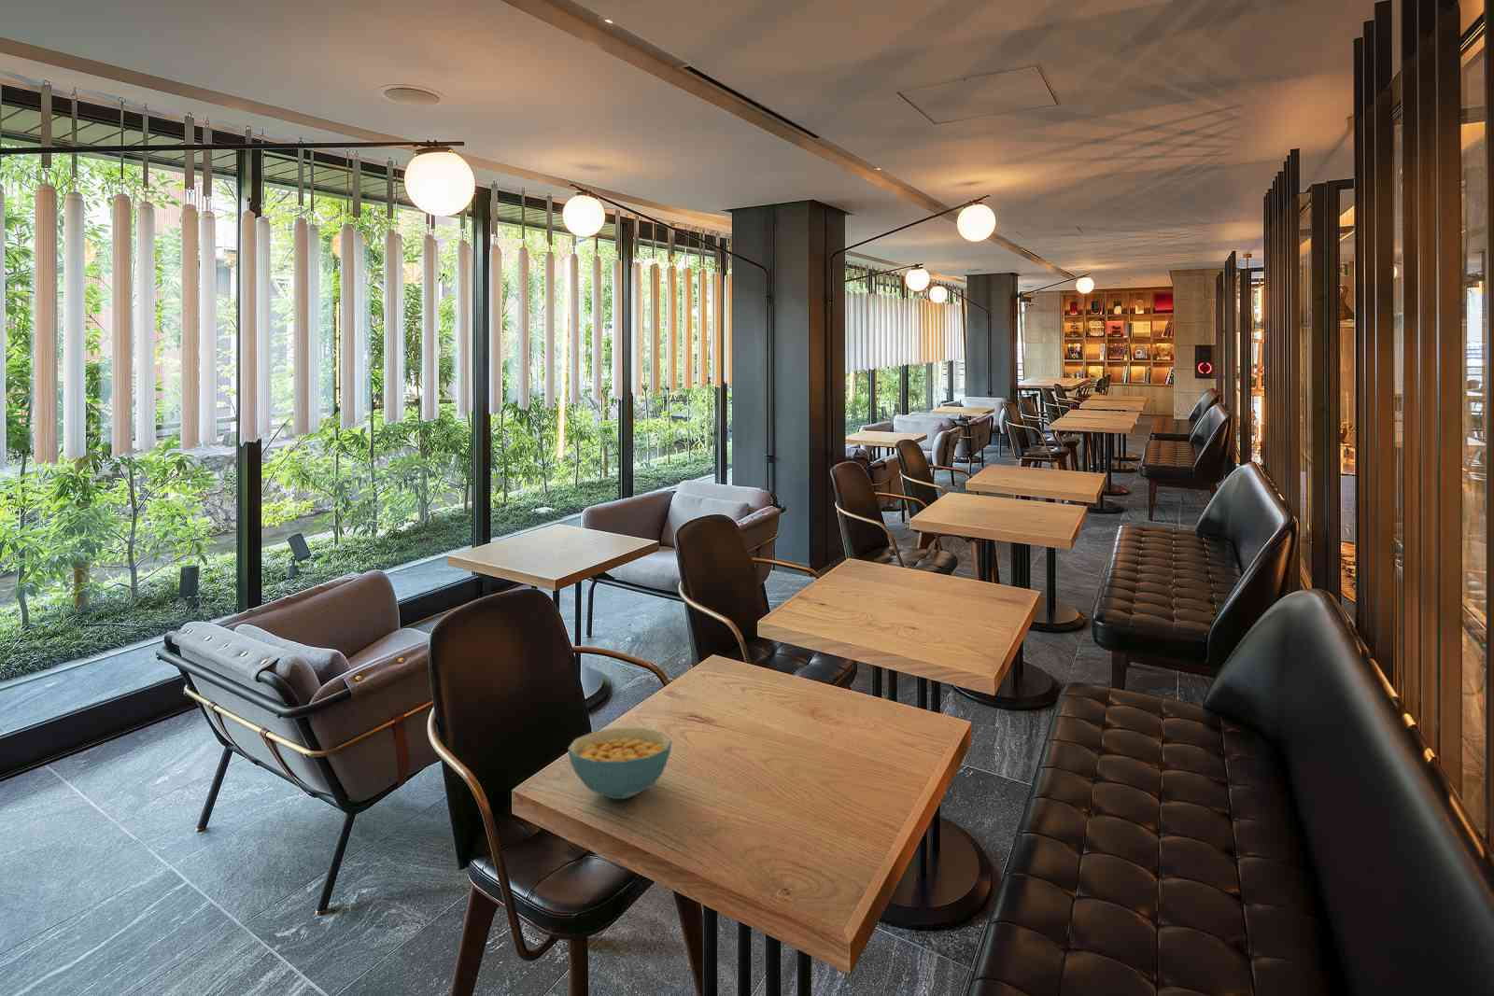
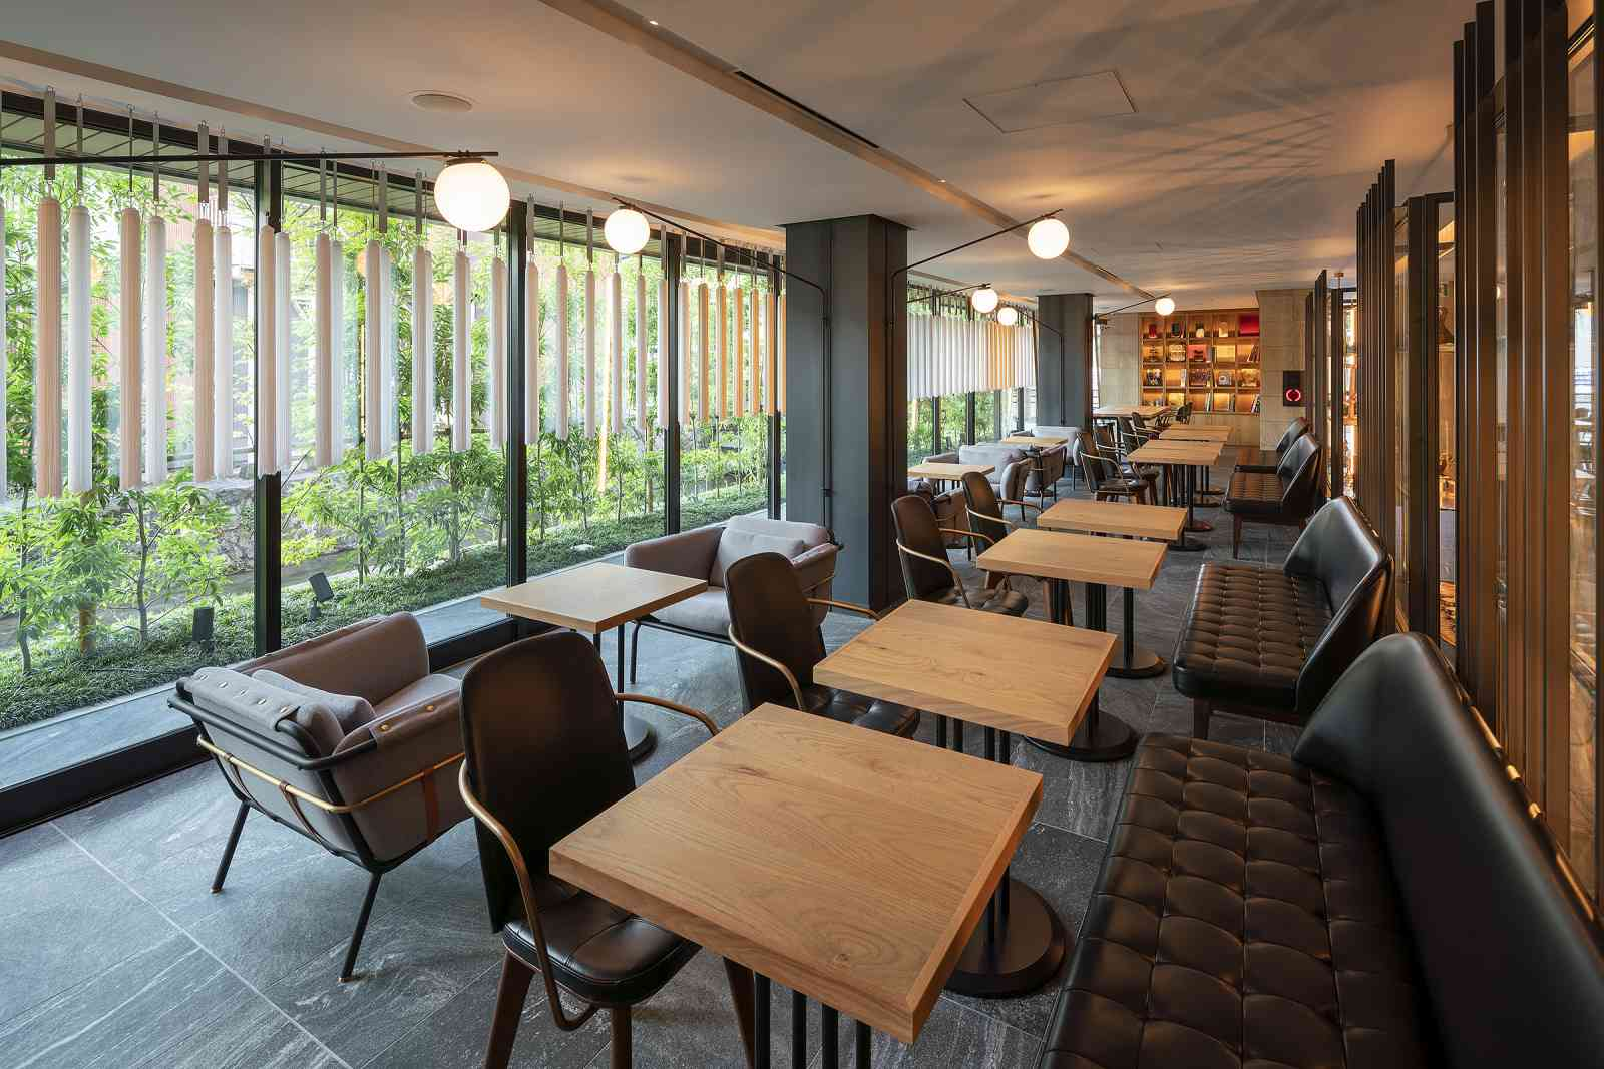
- cereal bowl (621, 768)
